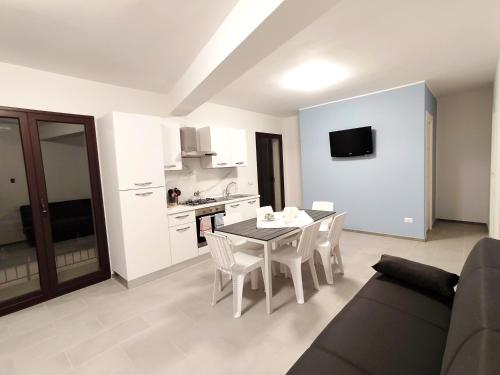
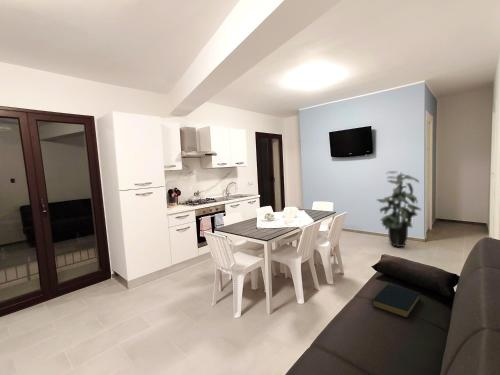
+ indoor plant (397, 208)
+ hardback book (396, 299)
